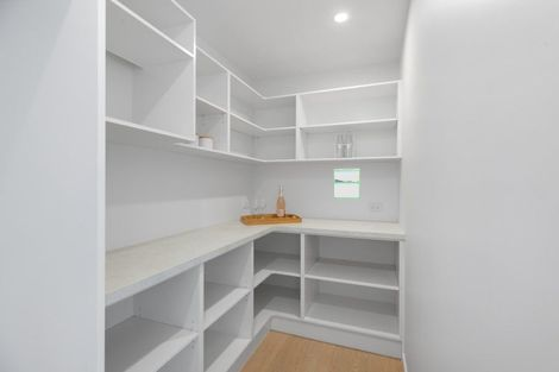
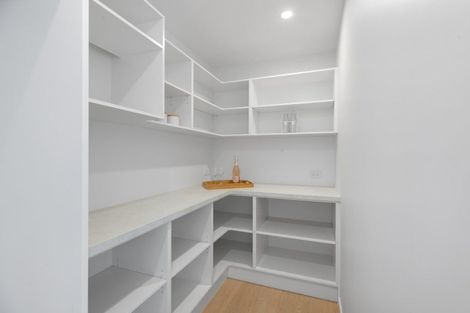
- calendar (346, 183)
